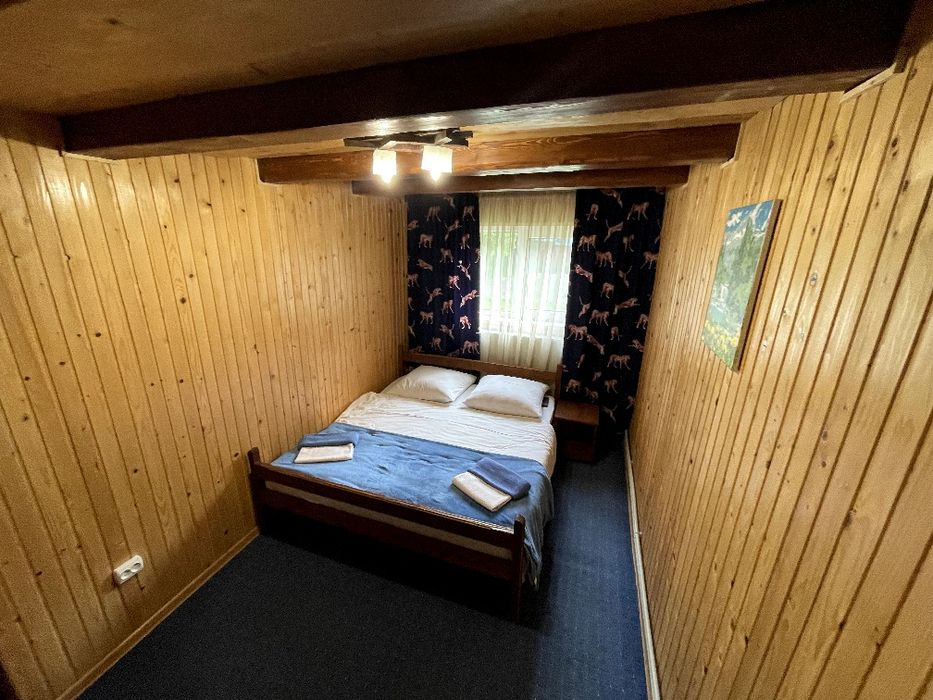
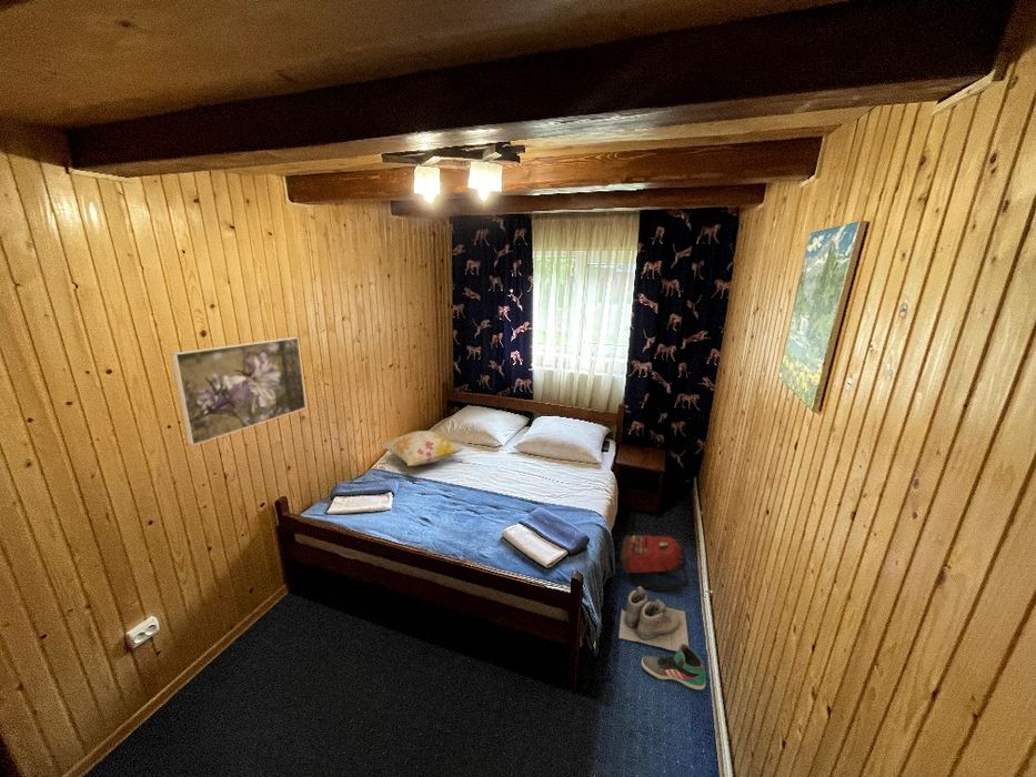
+ sneaker (674, 660)
+ backpack (648, 558)
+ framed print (249, 384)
+ boots (654, 610)
+ decorative pillow (421, 446)
